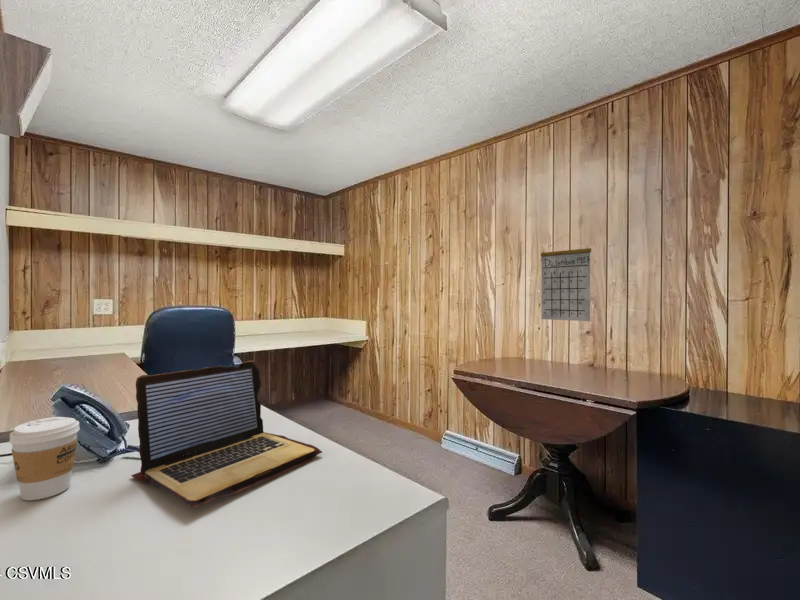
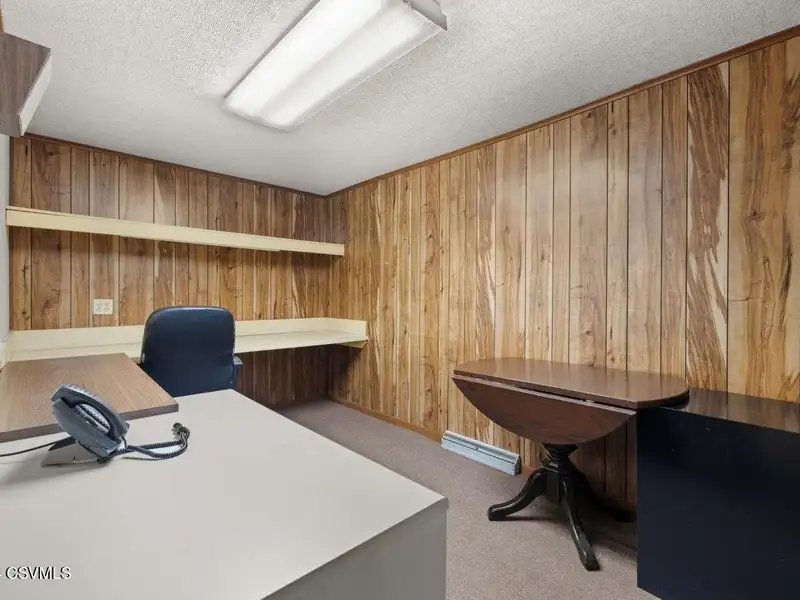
- coffee cup (46, 456)
- laptop (233, 419)
- calendar (564, 277)
